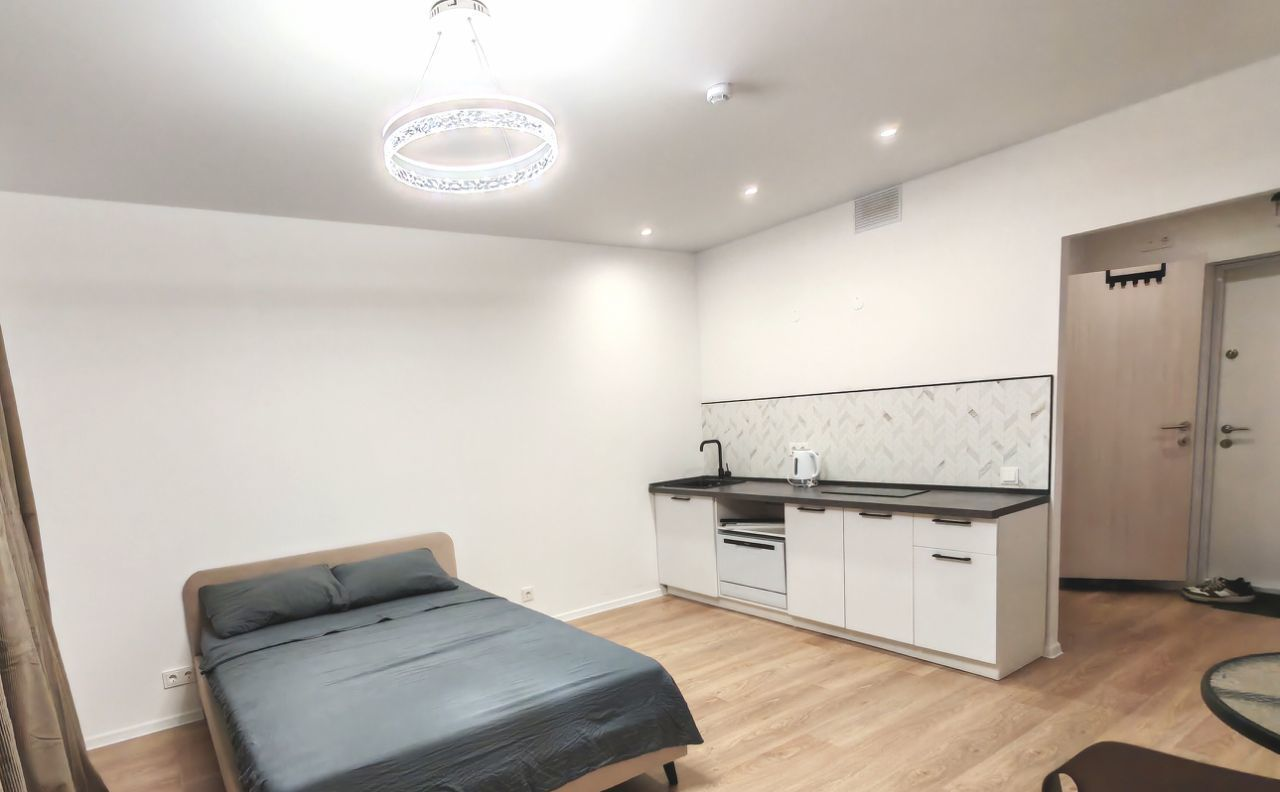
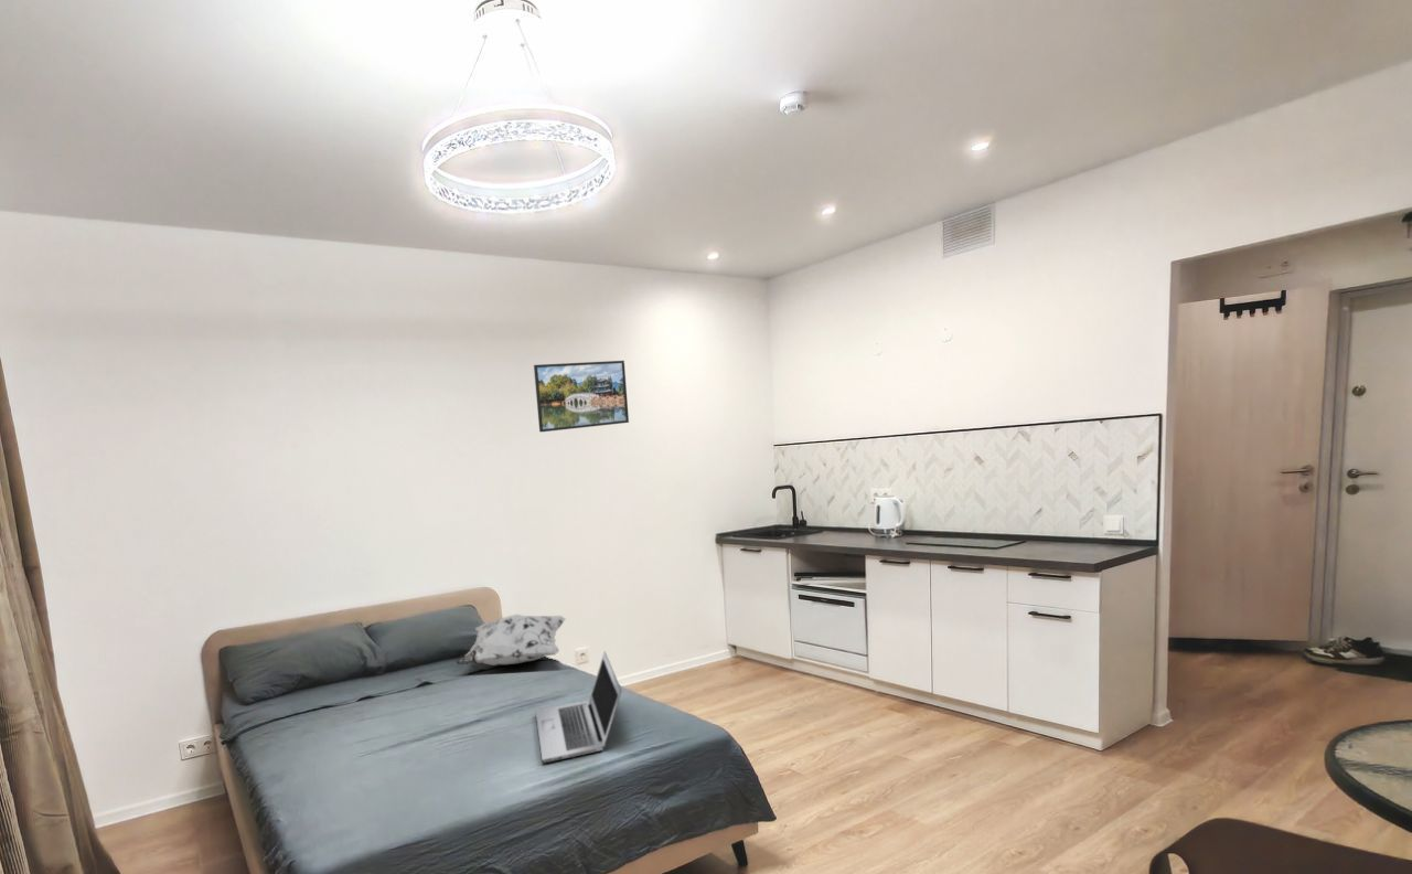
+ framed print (582, 394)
+ decorative pillow (514, 639)
+ laptop (576, 703)
